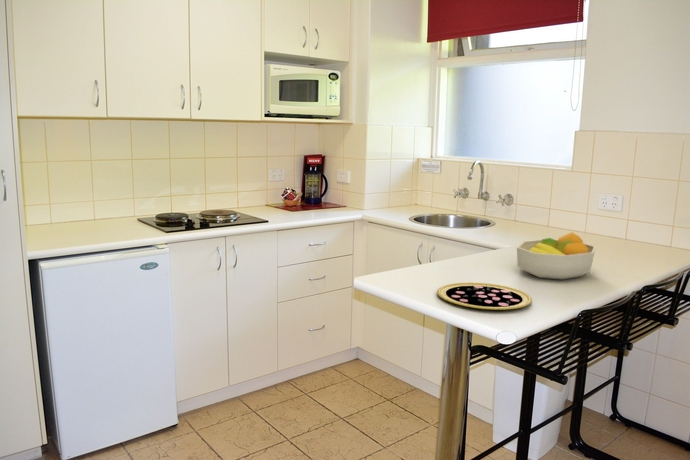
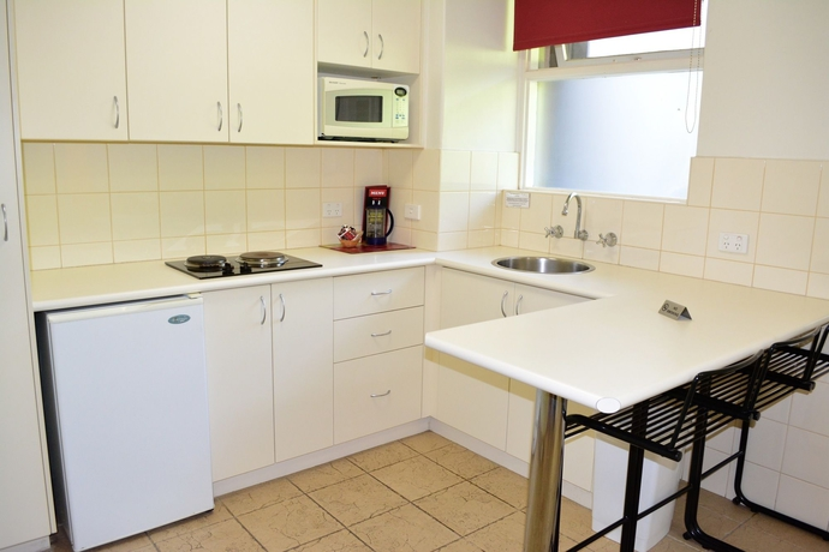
- pizza (483, 295)
- fruit bowl (556, 253)
